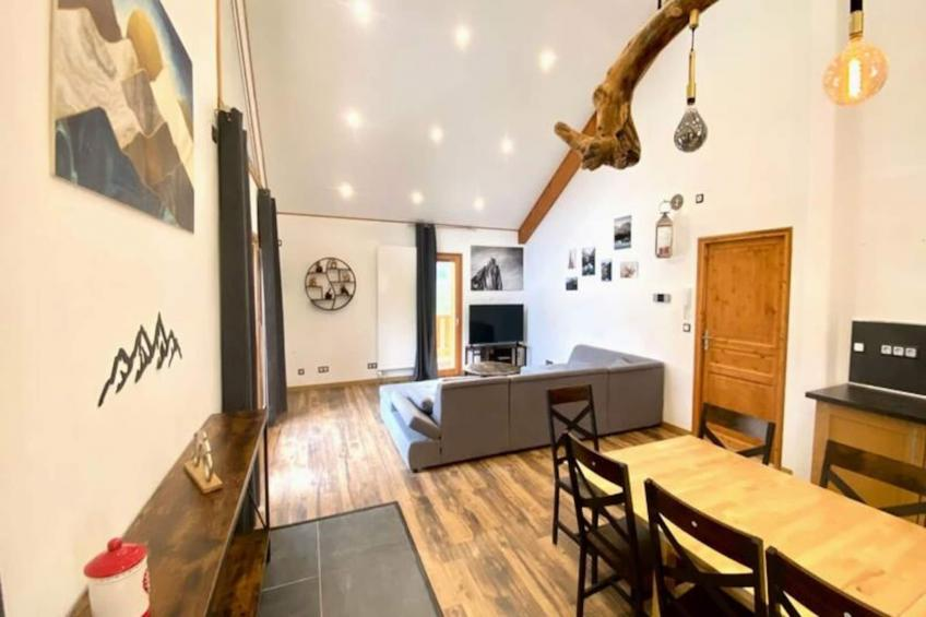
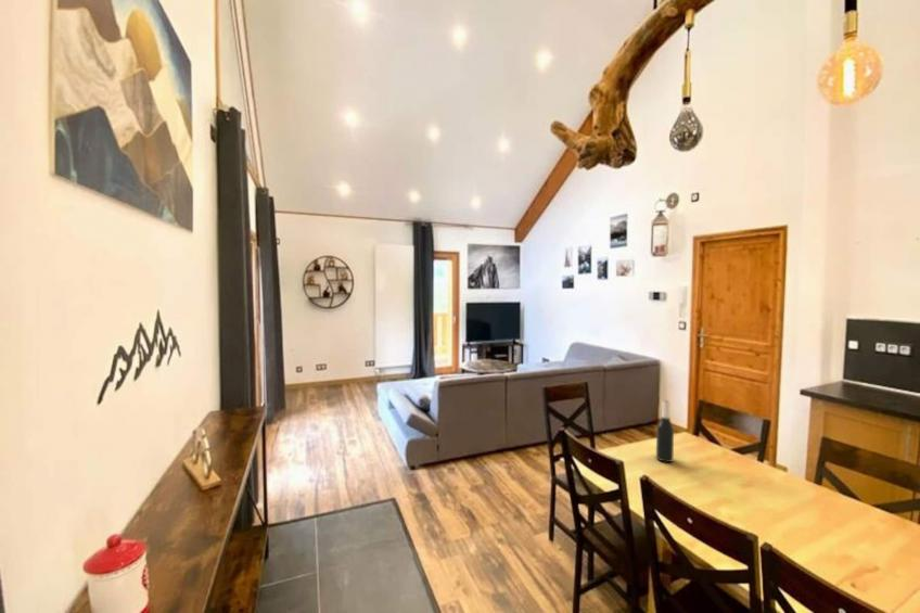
+ wine bottle (665, 430)
